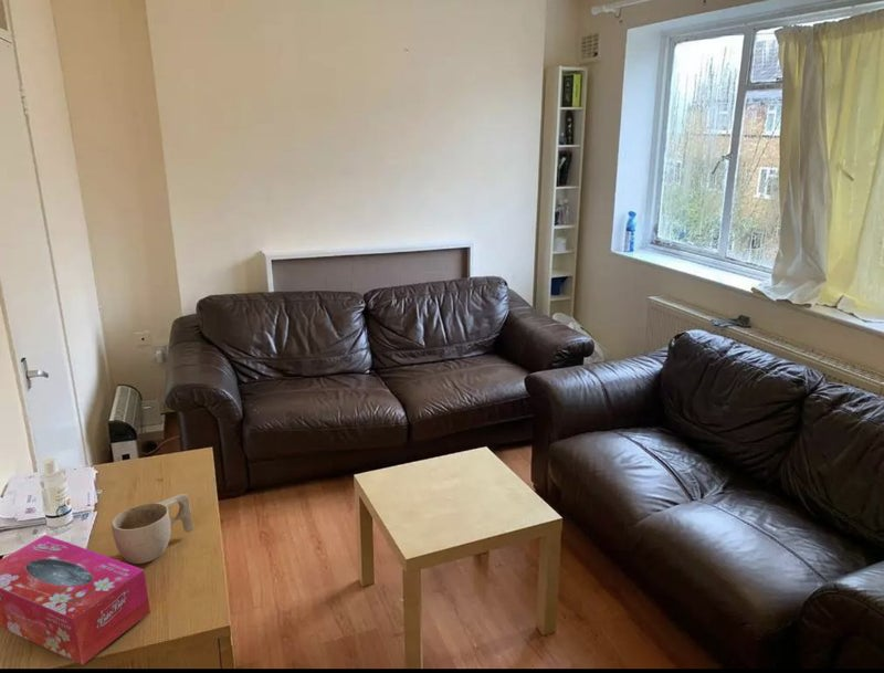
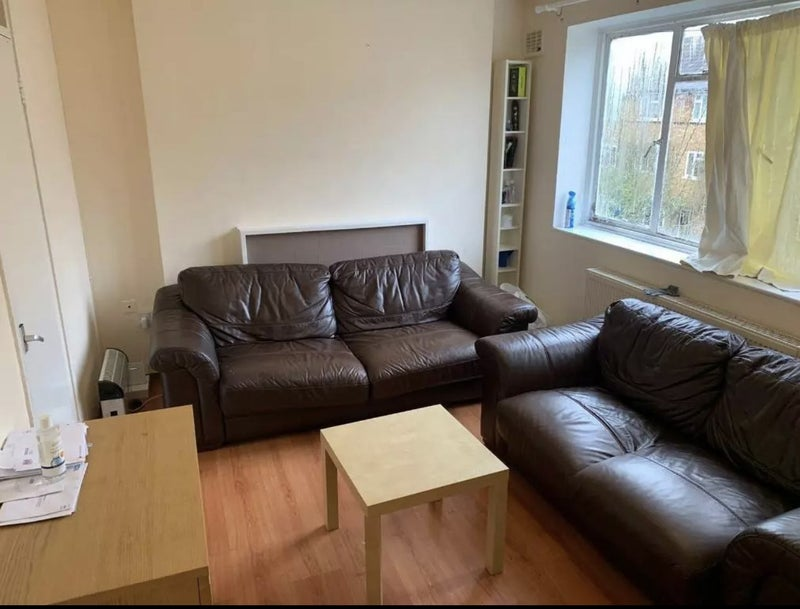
- cup (155, 529)
- tissue box (62, 593)
